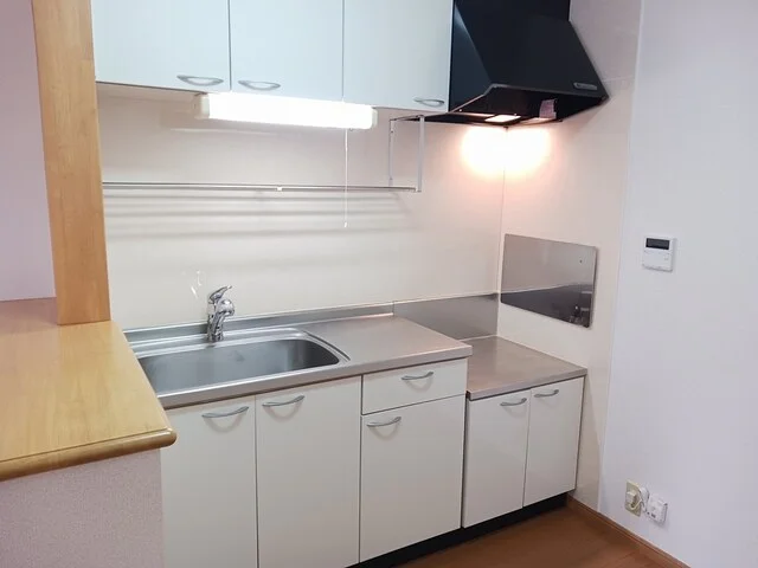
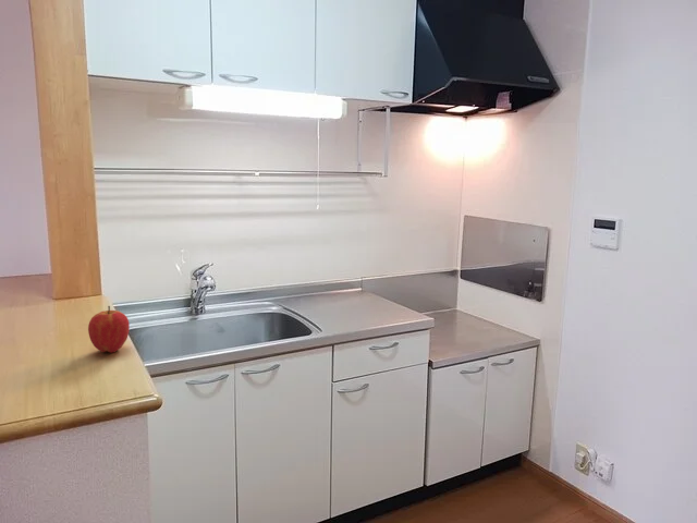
+ apple (109, 328)
